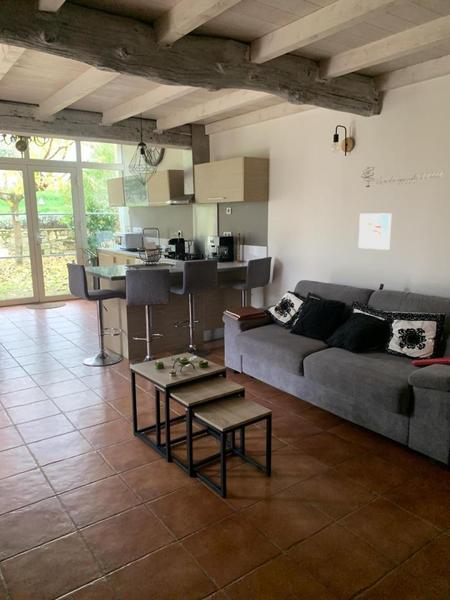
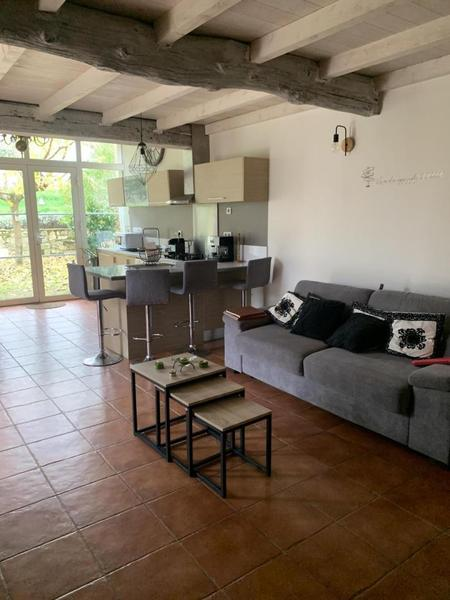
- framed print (374, 231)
